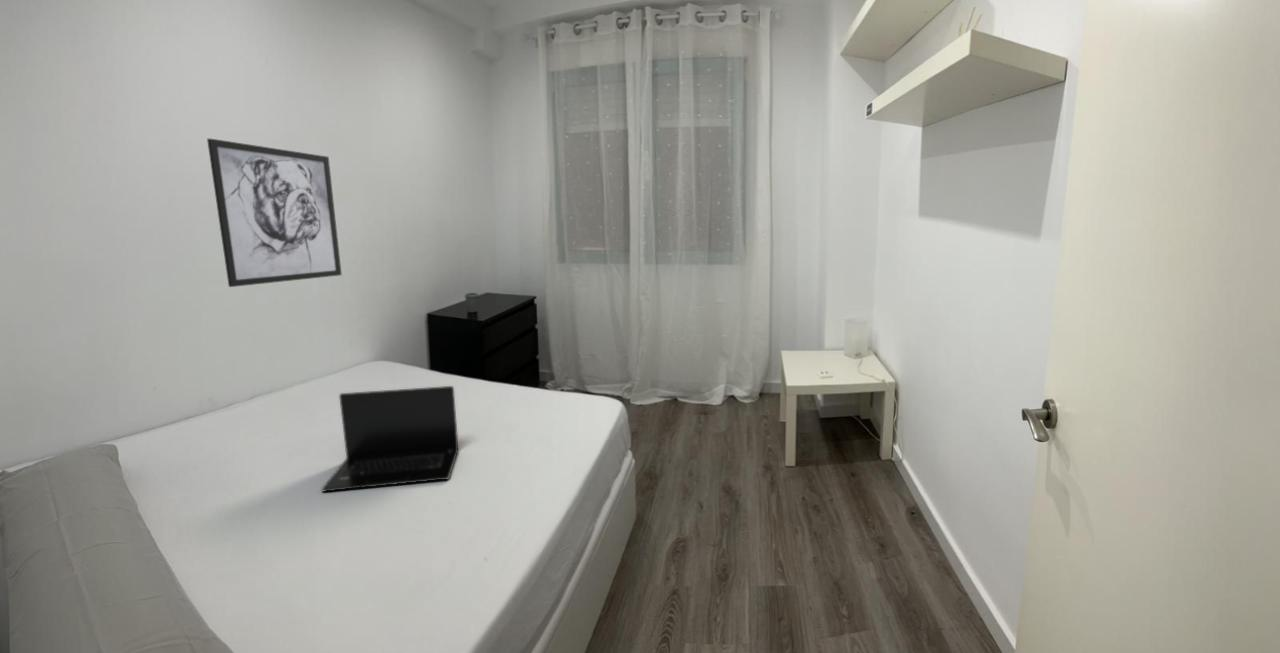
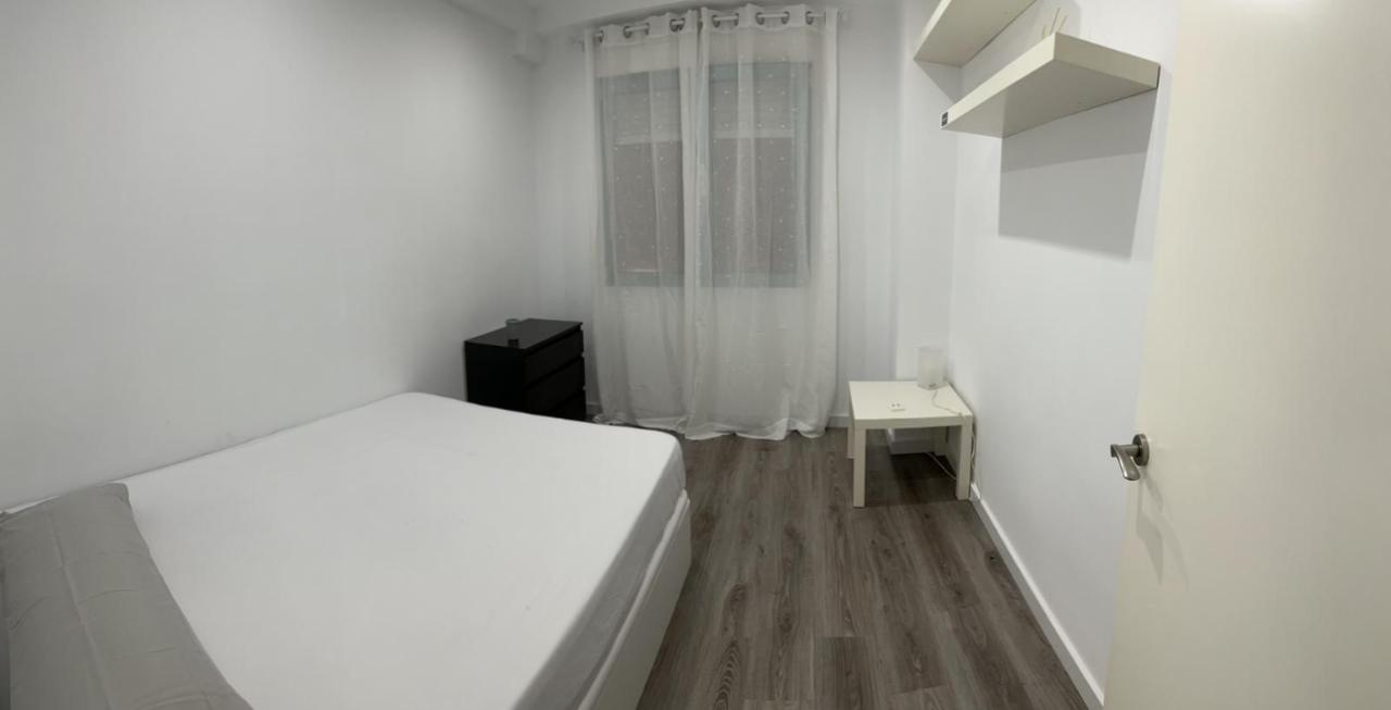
- laptop (392, 435)
- wall art (283, 215)
